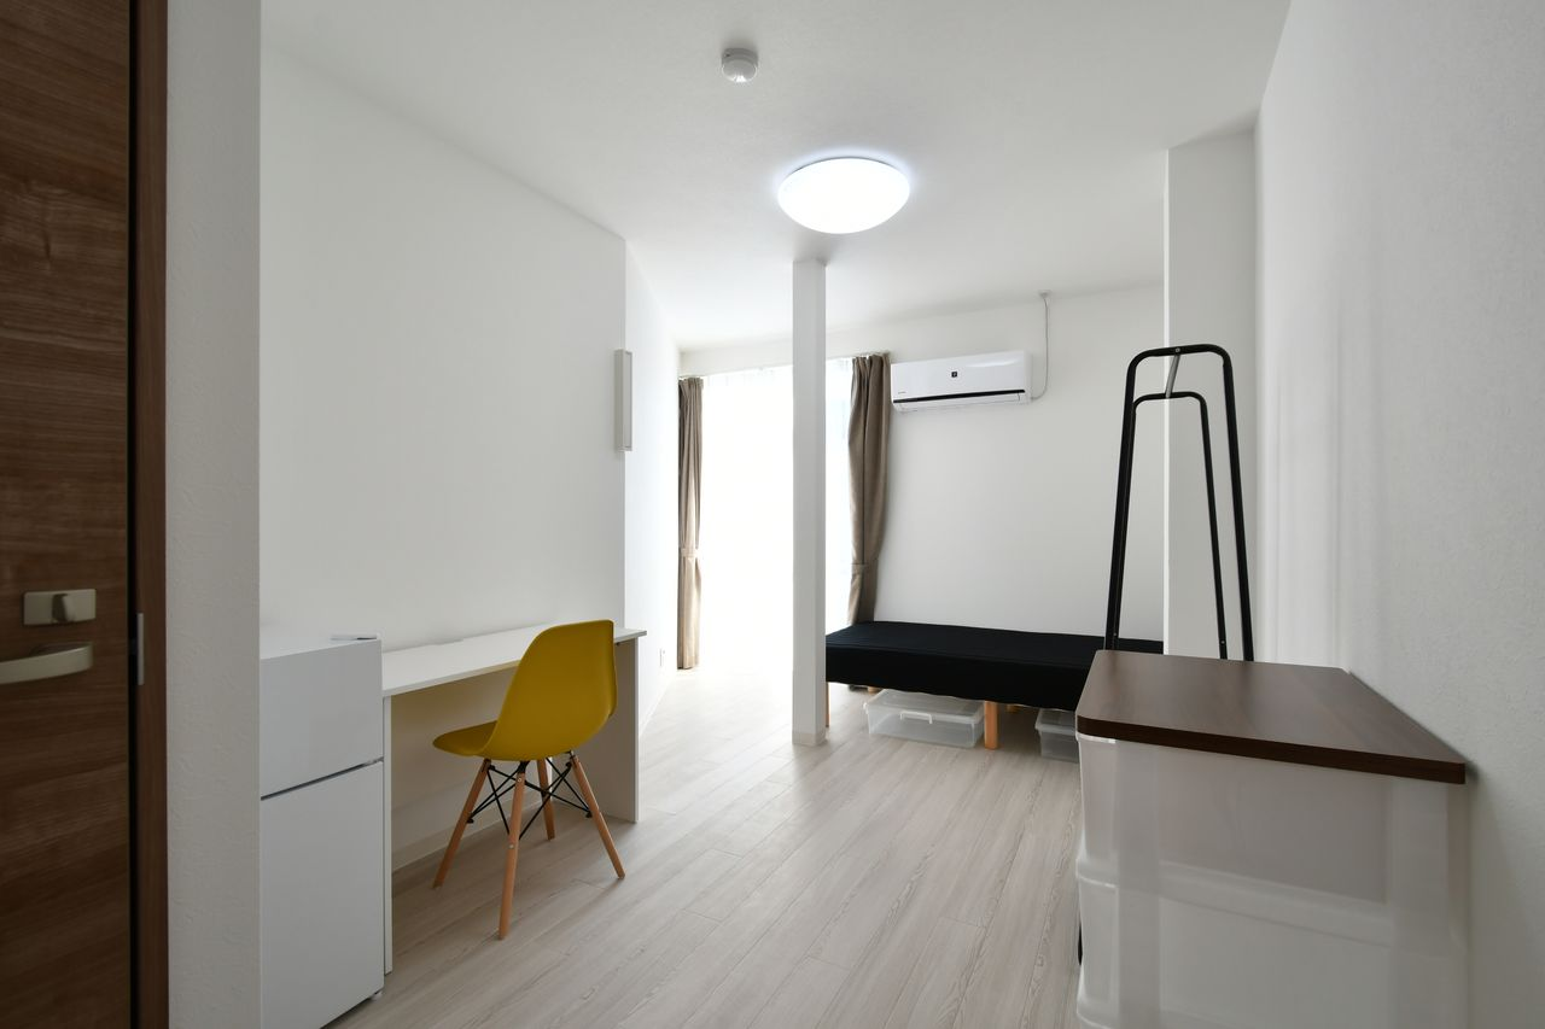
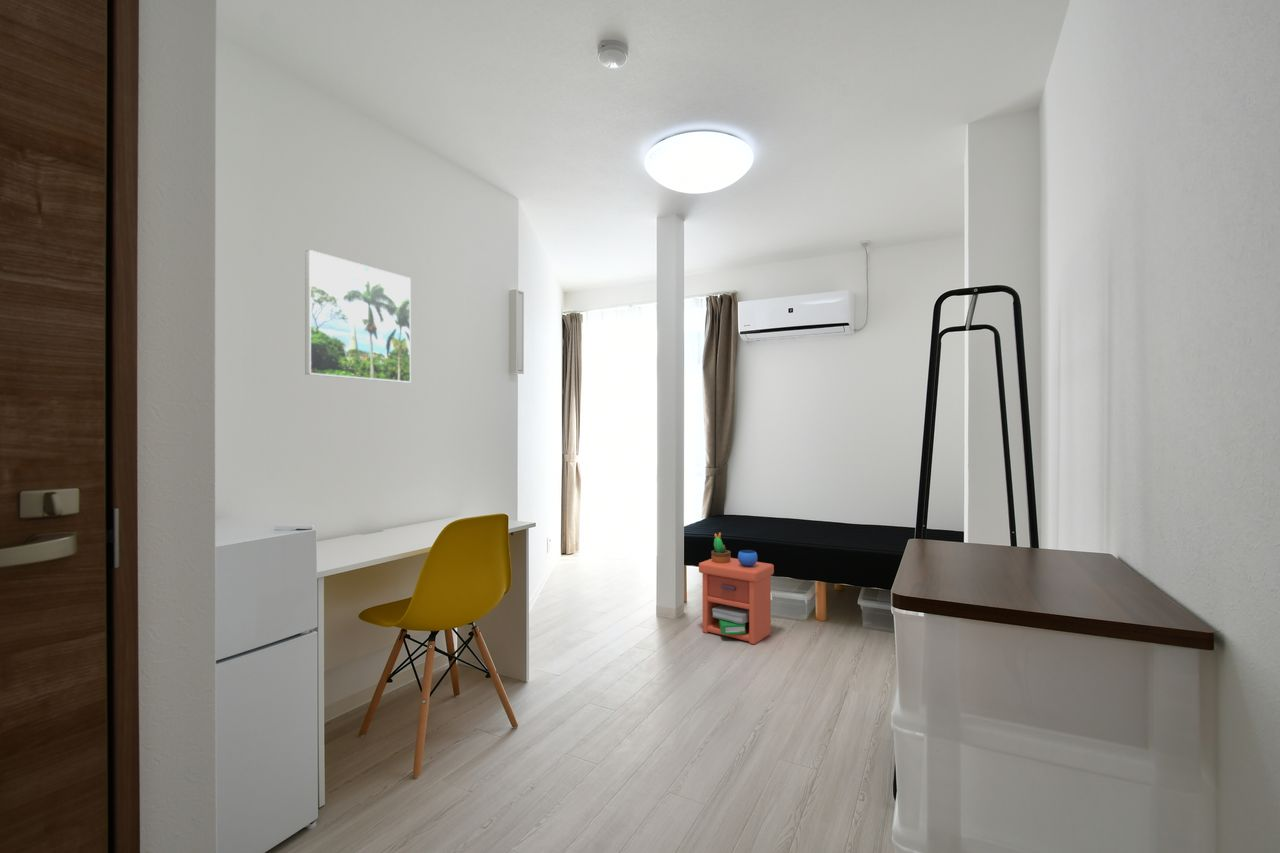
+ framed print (362, 322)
+ nightstand (734, 584)
